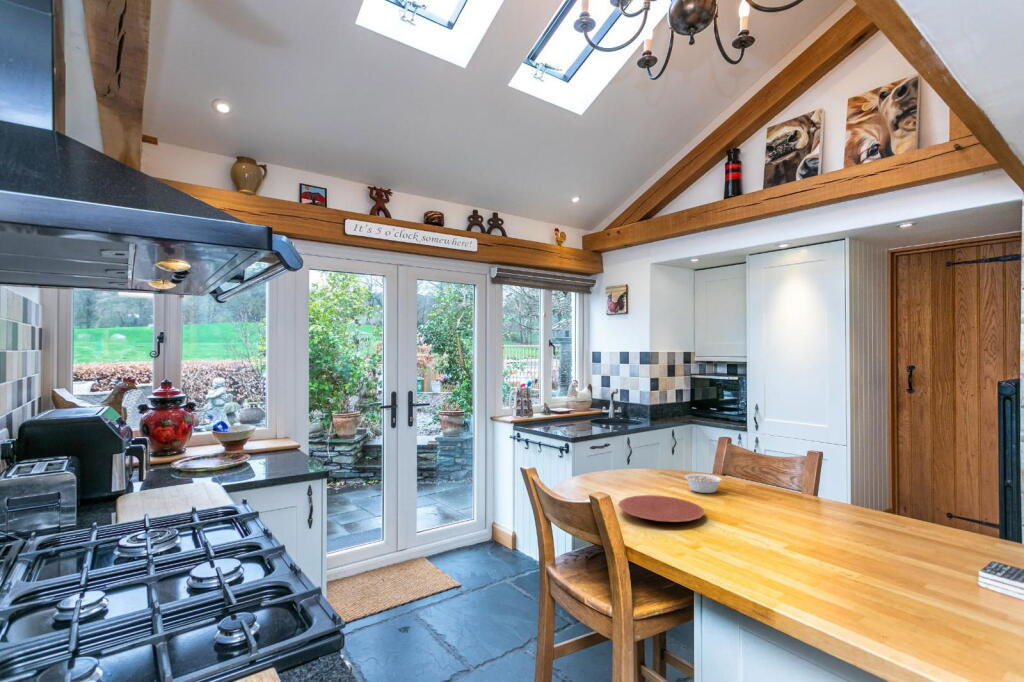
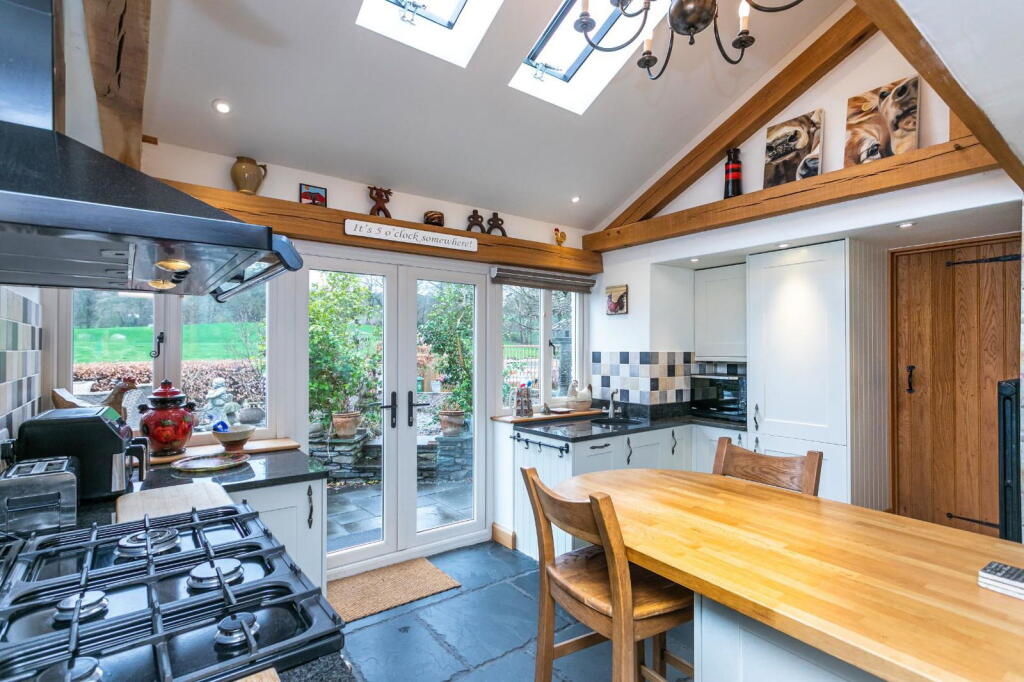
- plate (660, 510)
- legume (704, 482)
